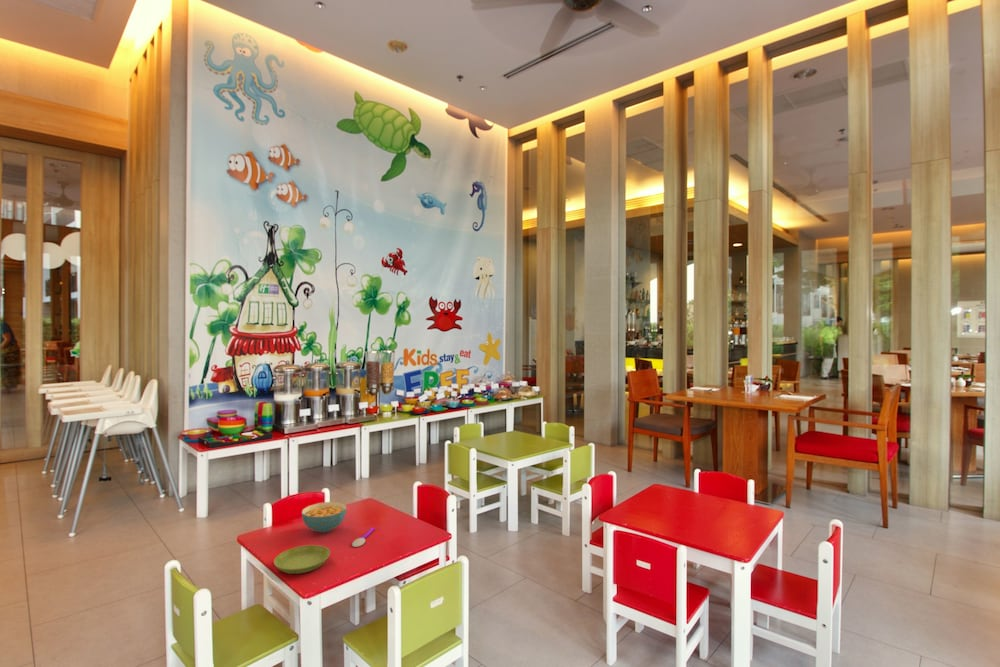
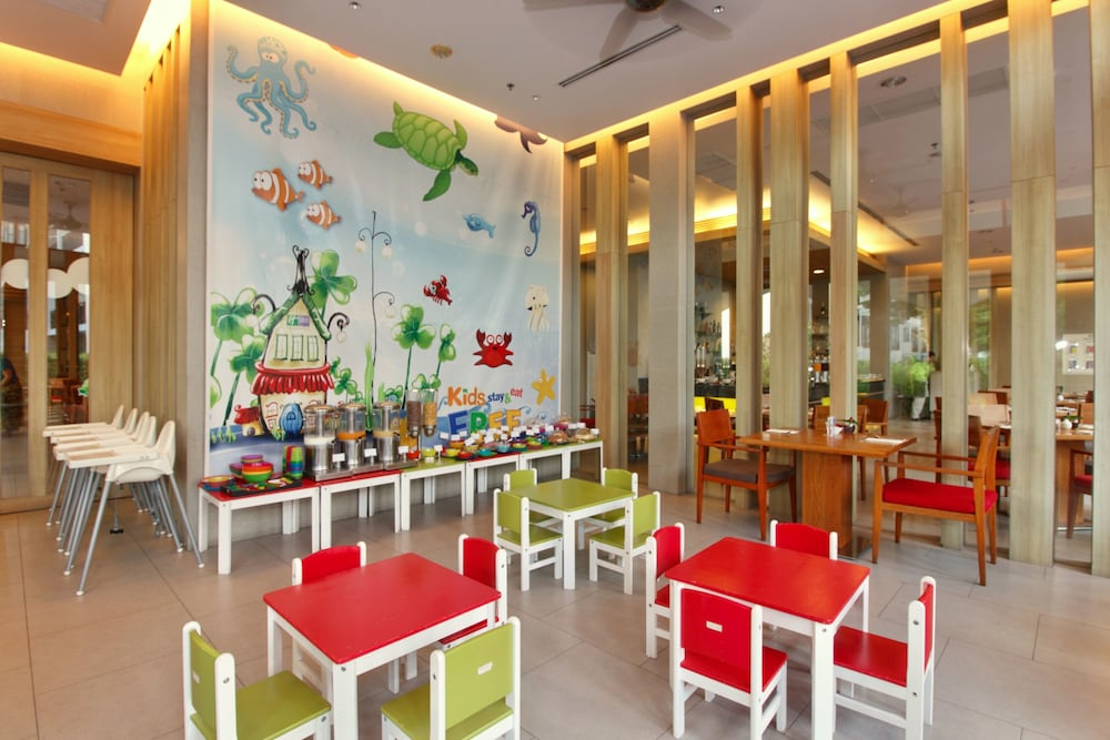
- cereal bowl (324, 519)
- spoon (364, 536)
- saucer (302, 560)
